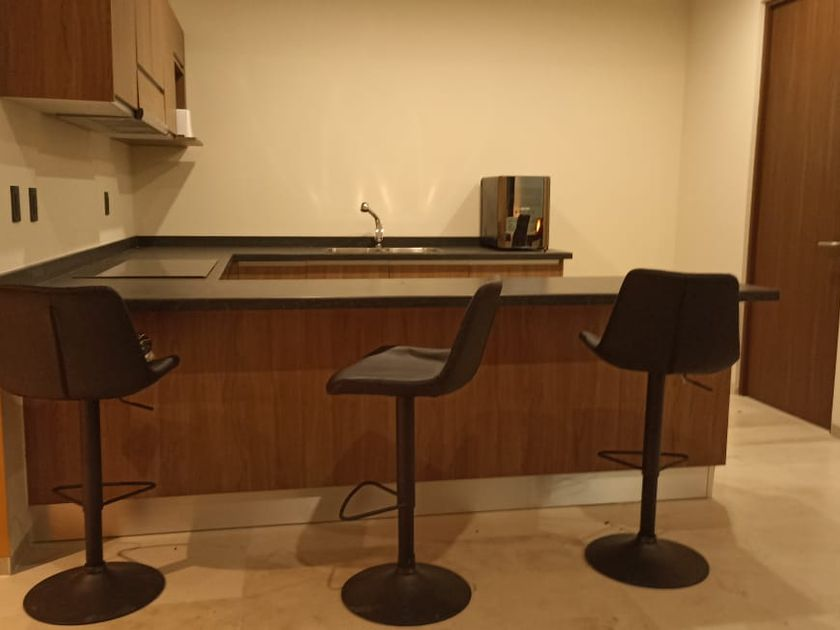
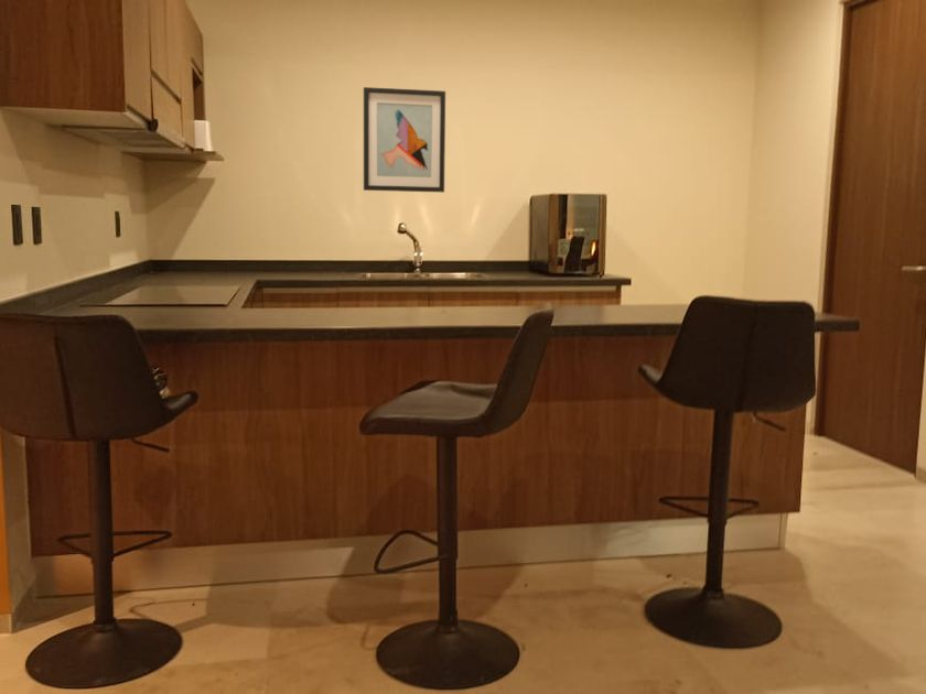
+ wall art (403, 140)
